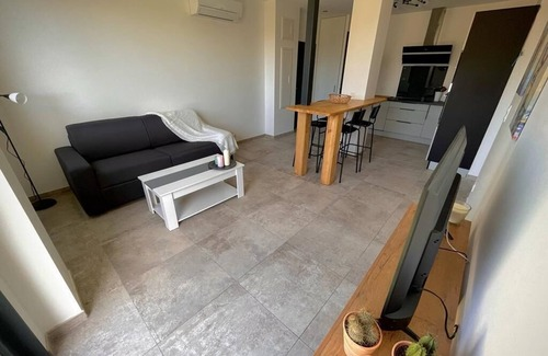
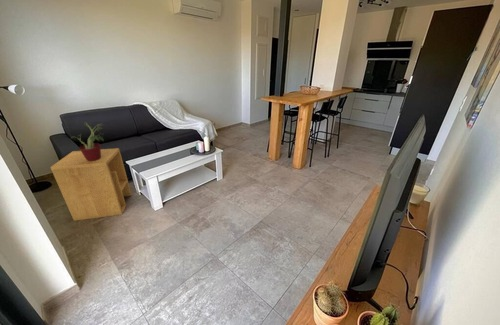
+ potted plant (92, 139)
+ side table (97, 183)
